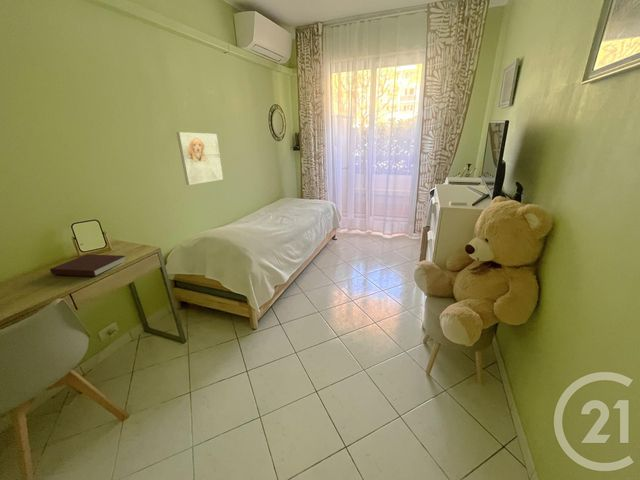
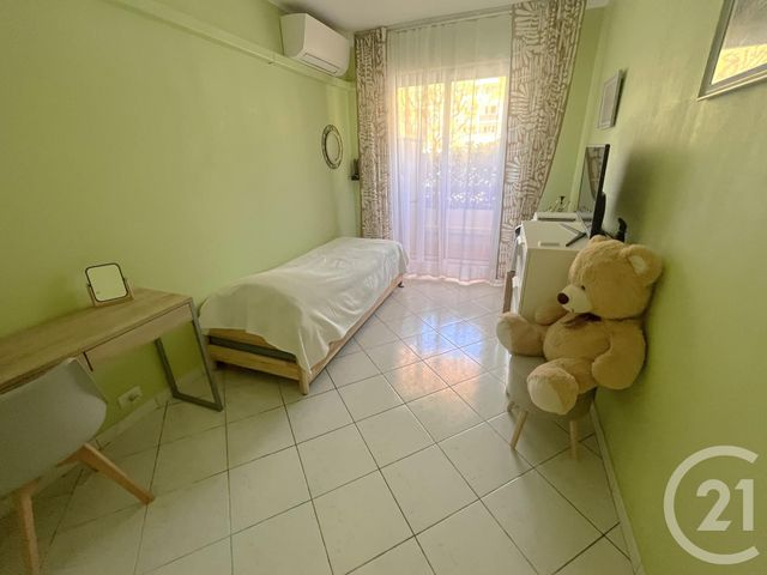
- notebook (90, 264)
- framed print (202, 158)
